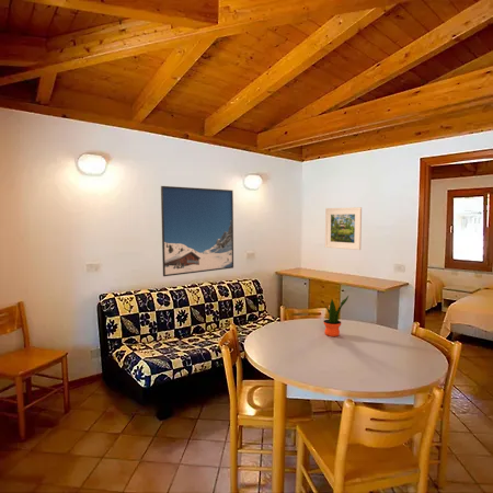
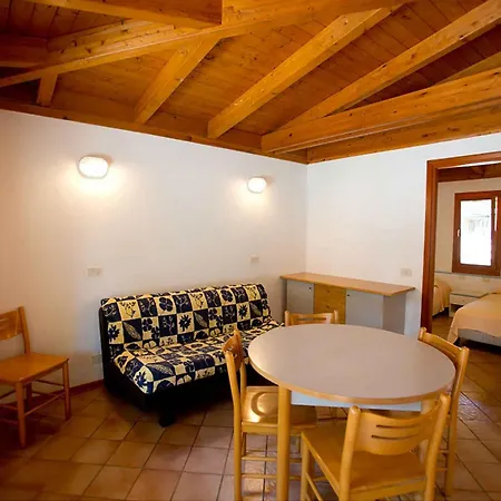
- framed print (199, 230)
- potted plant (335, 313)
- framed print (342, 228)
